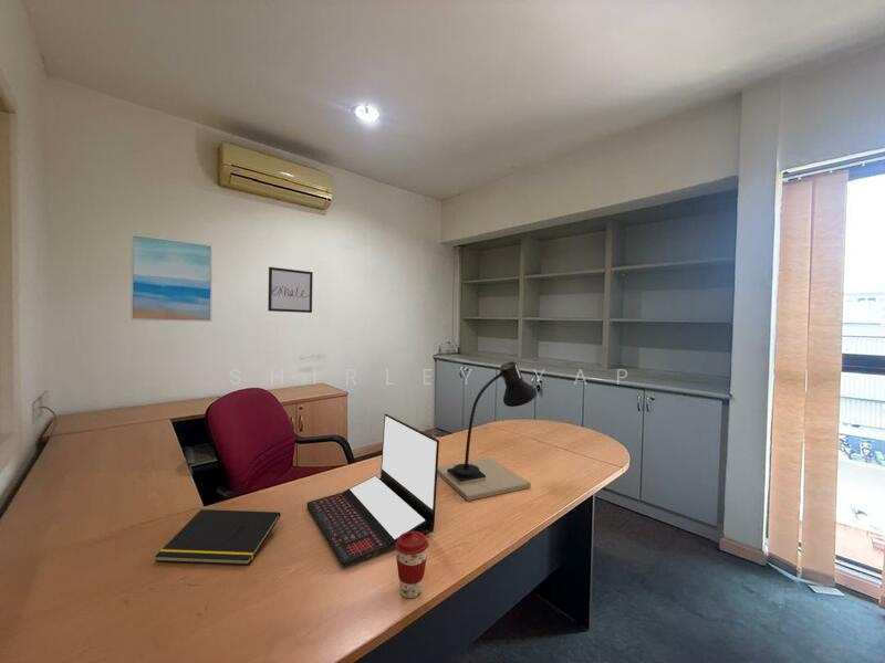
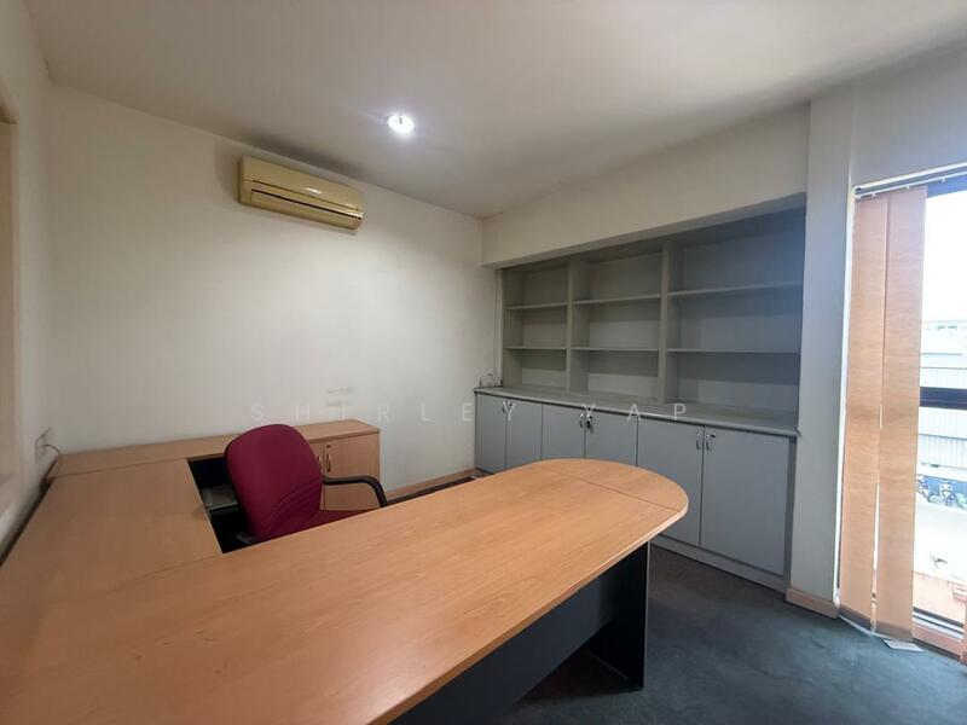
- laptop (368, 478)
- desk lamp (506, 404)
- wall art (291, 291)
- coffee cup (412, 564)
- notepad (222, 534)
- wall art (174, 280)
